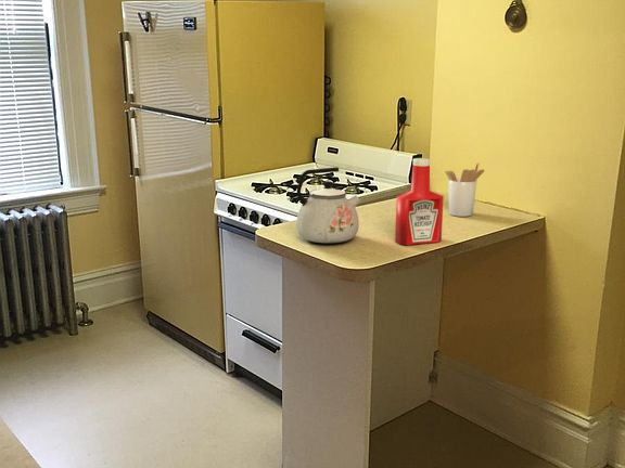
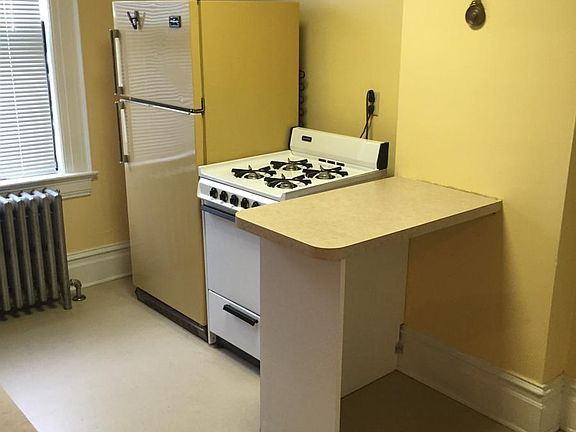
- kettle (328, 204)
- utensil holder (464, 190)
- soap bottle (420, 200)
